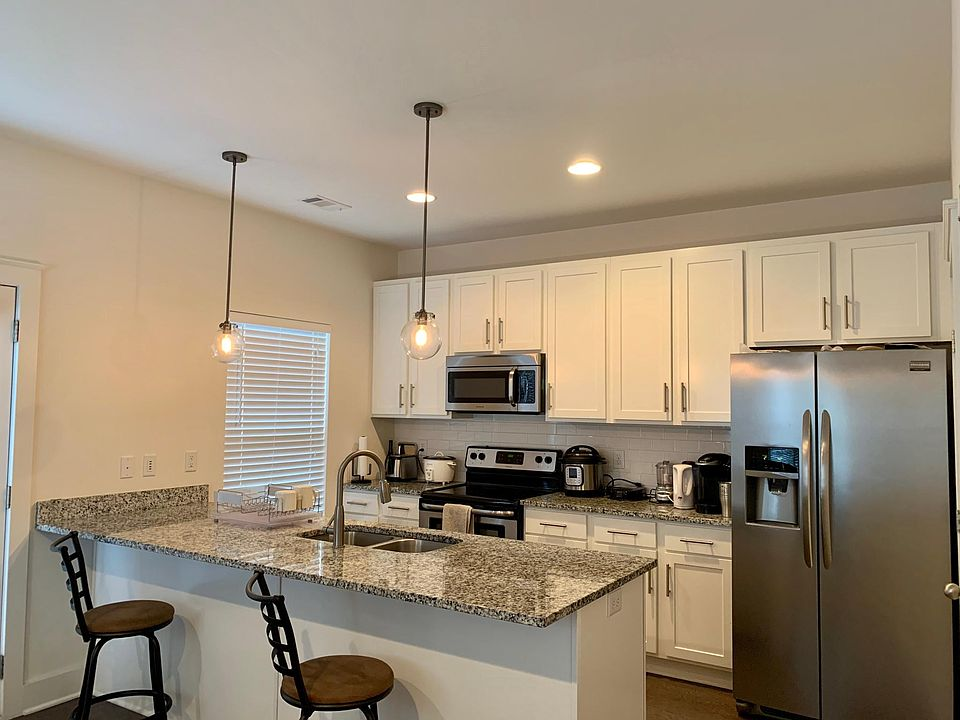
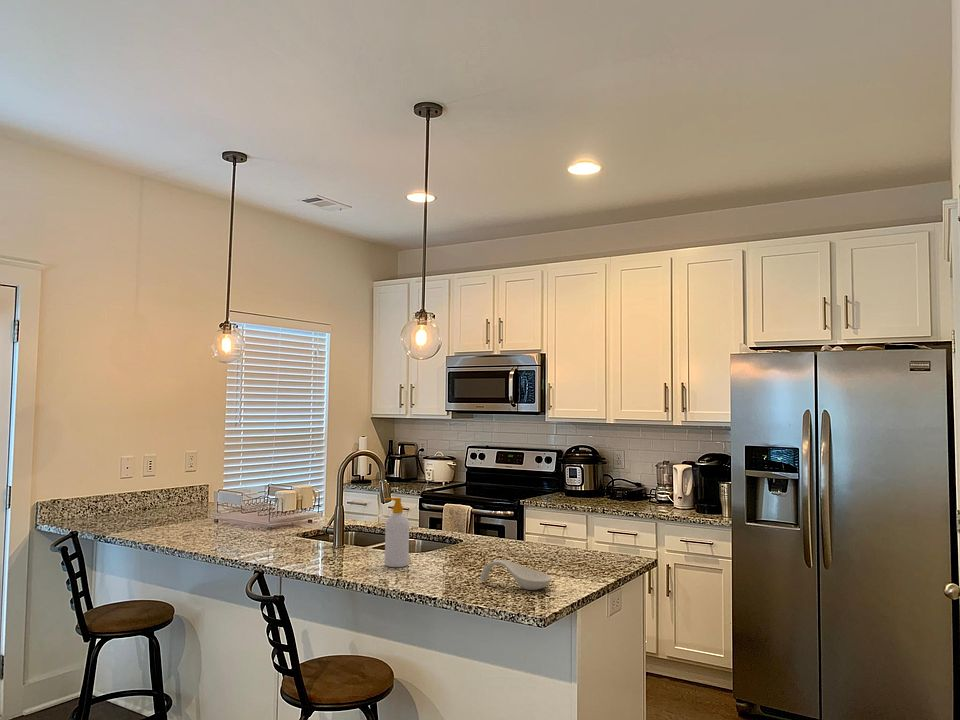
+ soap bottle (396, 531)
+ spoon rest (515, 574)
